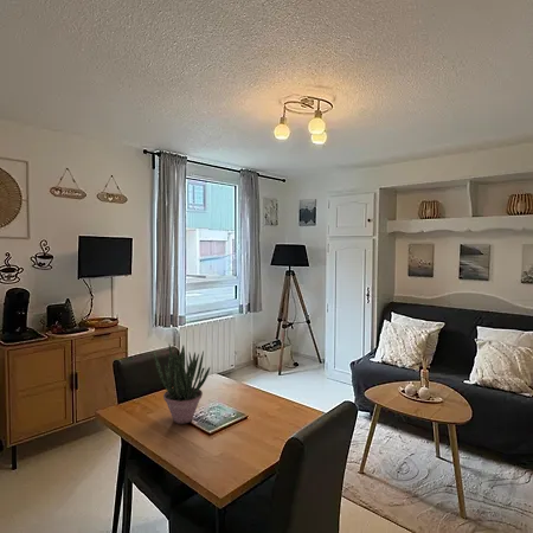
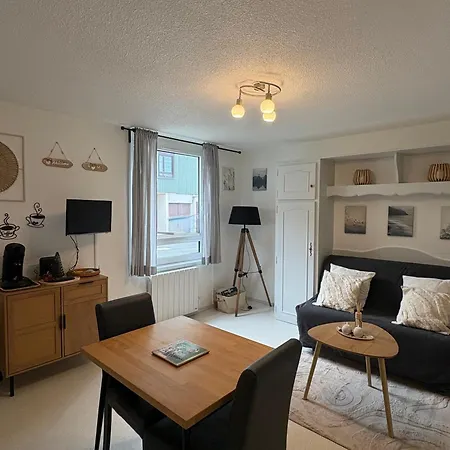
- potted plant (181, 383)
